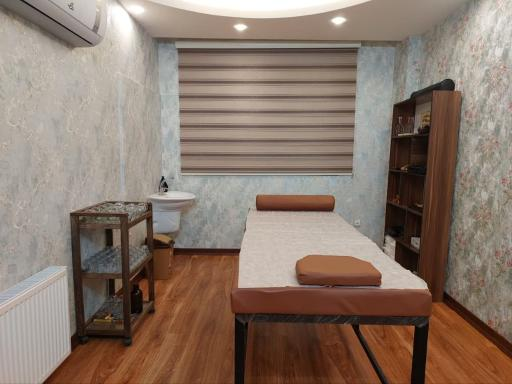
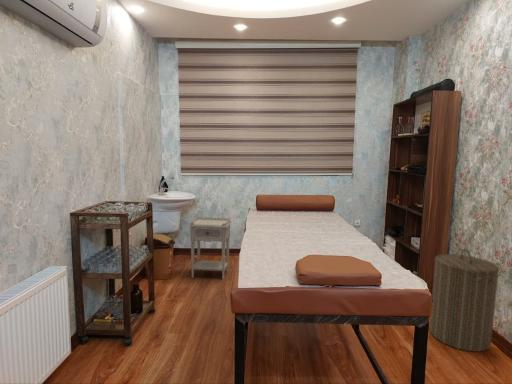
+ laundry hamper (462, 293)
+ nightstand (210, 241)
